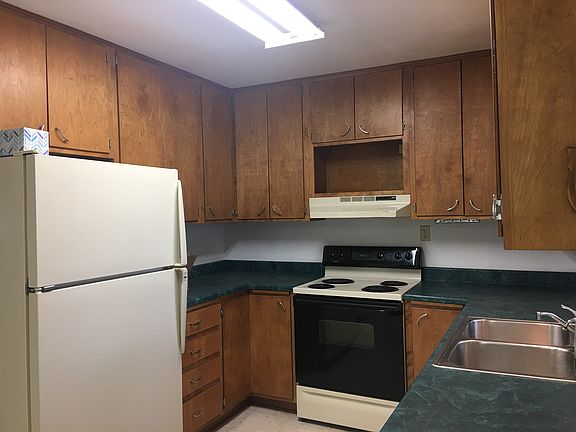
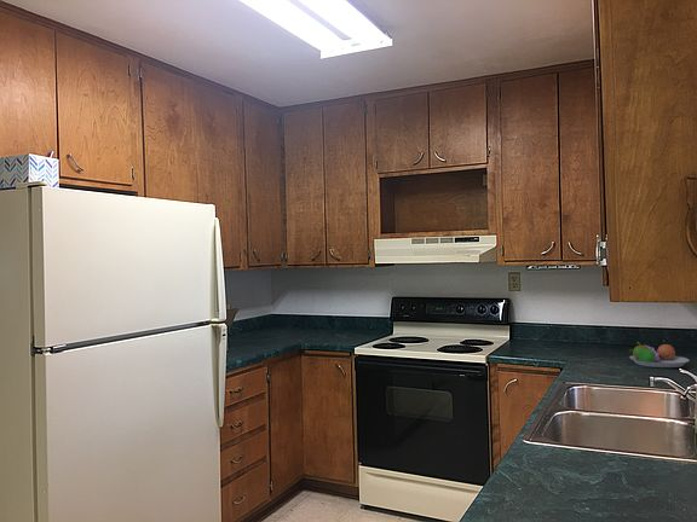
+ fruit bowl (656, 353)
